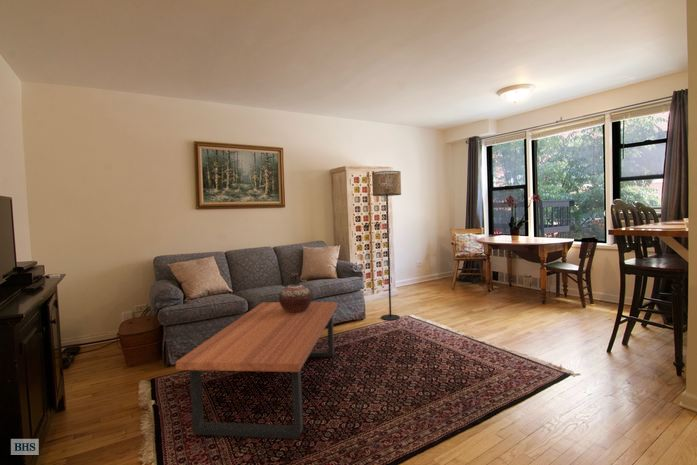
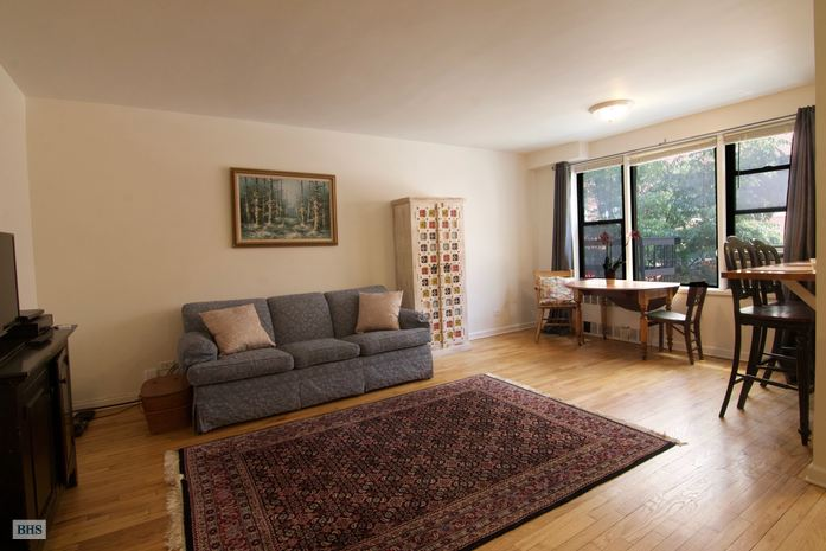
- coffee table (277, 355)
- vase (294, 291)
- floor lamp (388, 245)
